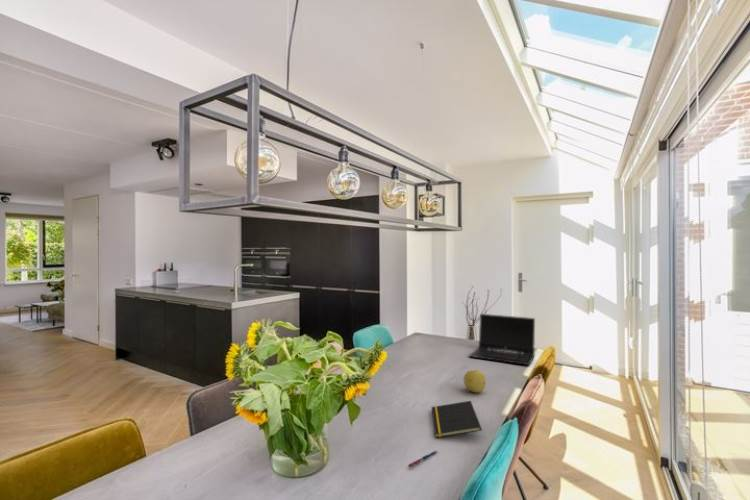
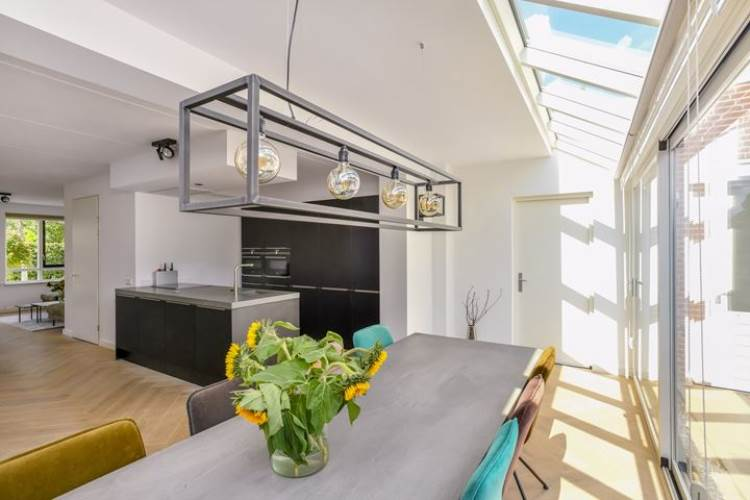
- notepad (454, 417)
- laptop computer (502, 338)
- pen (423, 457)
- fruit (474, 380)
